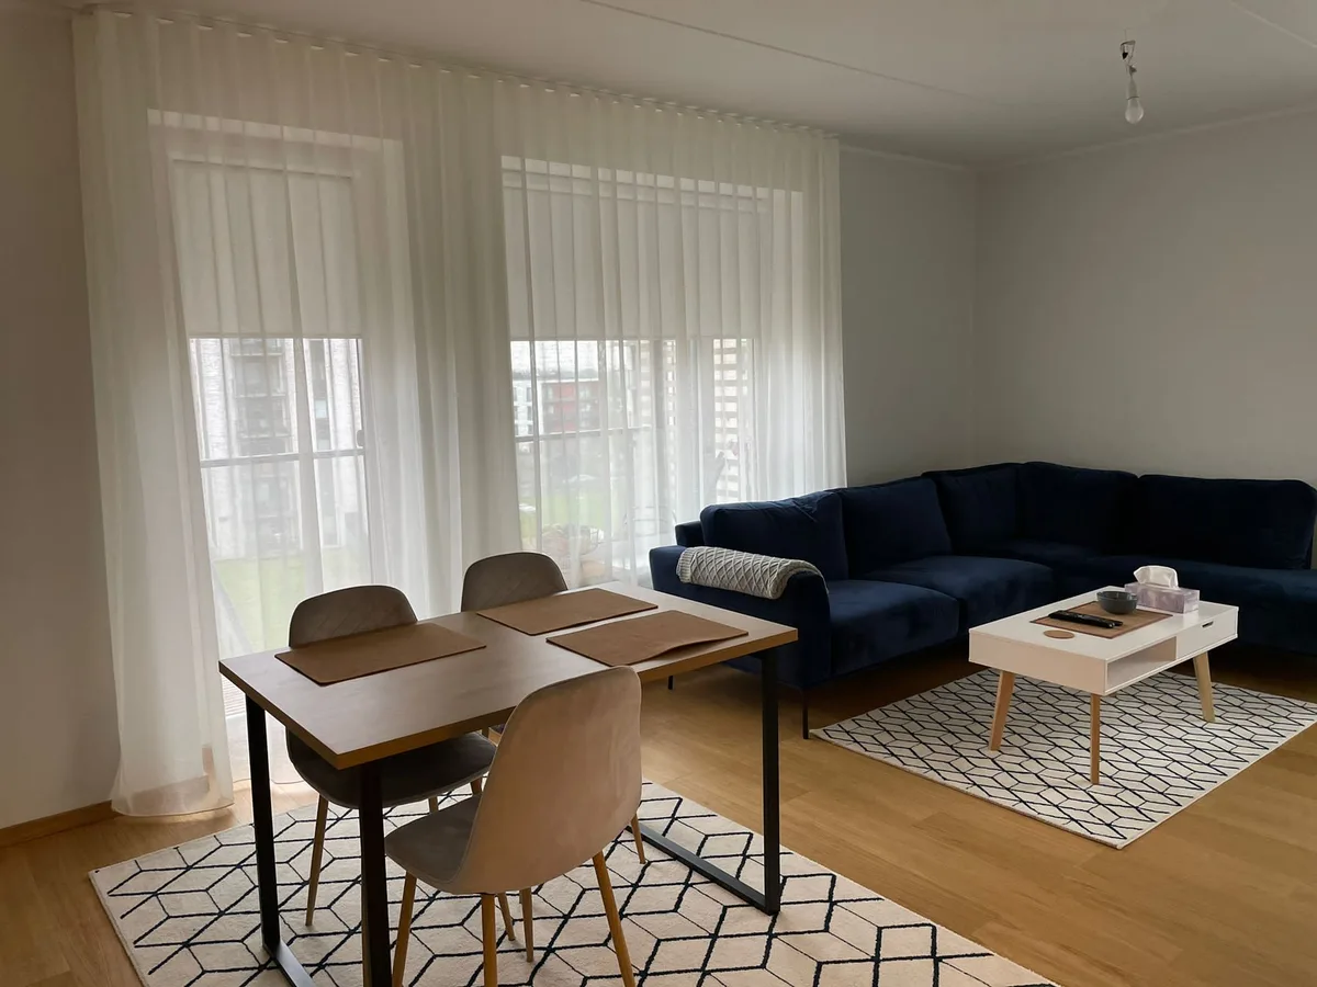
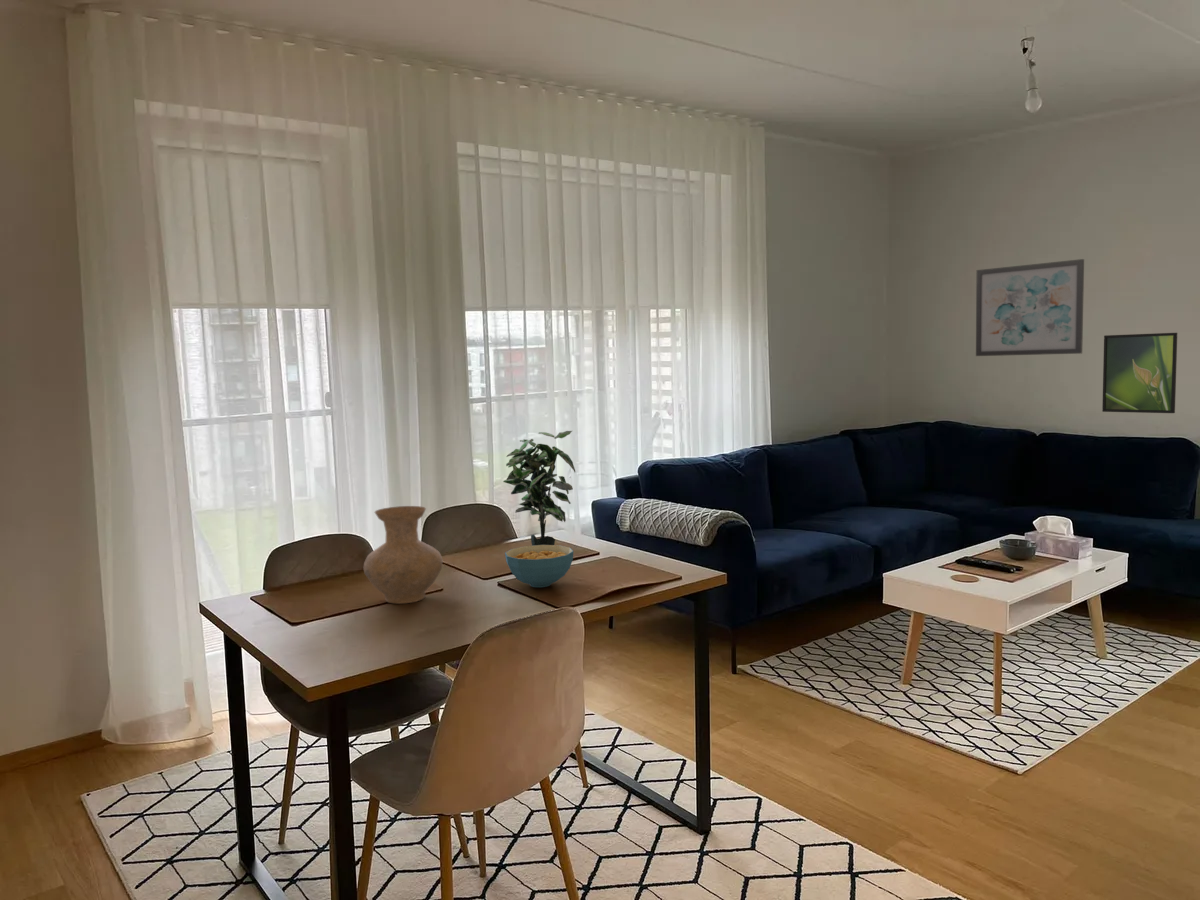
+ vase (402, 554)
+ cereal bowl (539, 568)
+ potted plant (540, 490)
+ wall art (1027, 310)
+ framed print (1138, 373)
